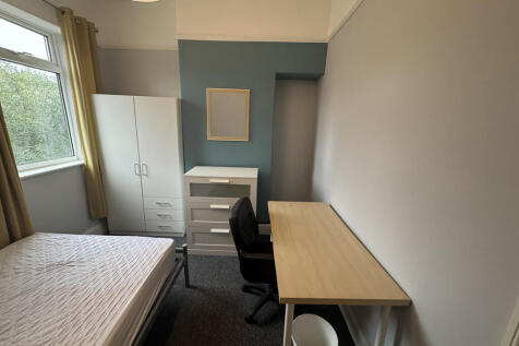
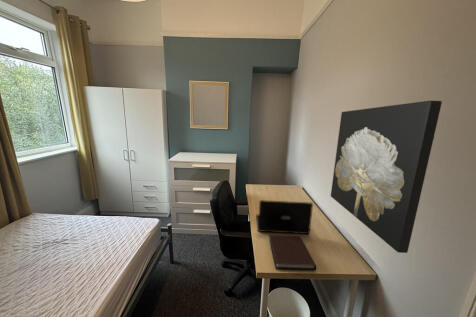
+ notebook (289, 250)
+ wall art (366, 165)
+ laptop (281, 209)
